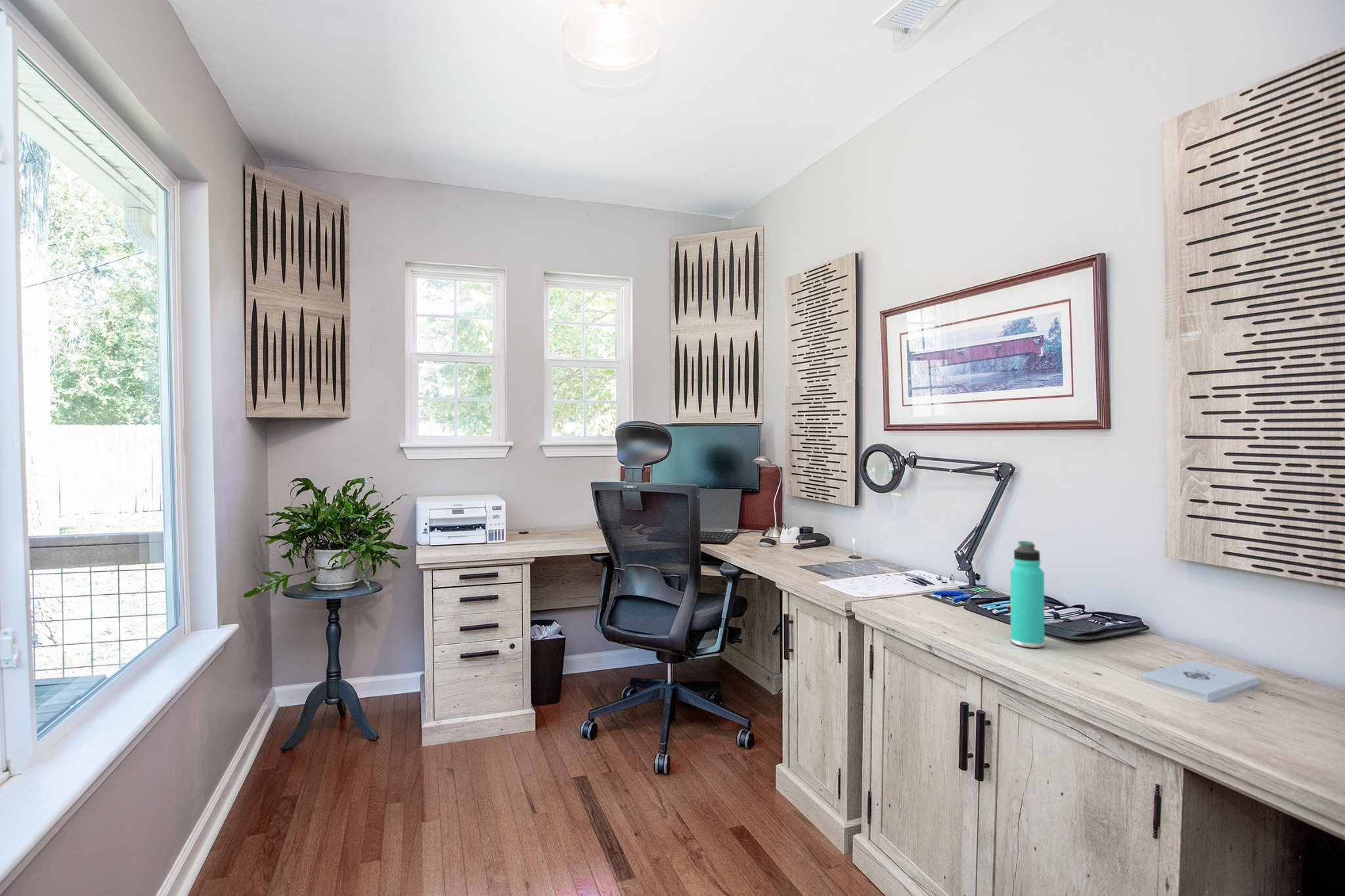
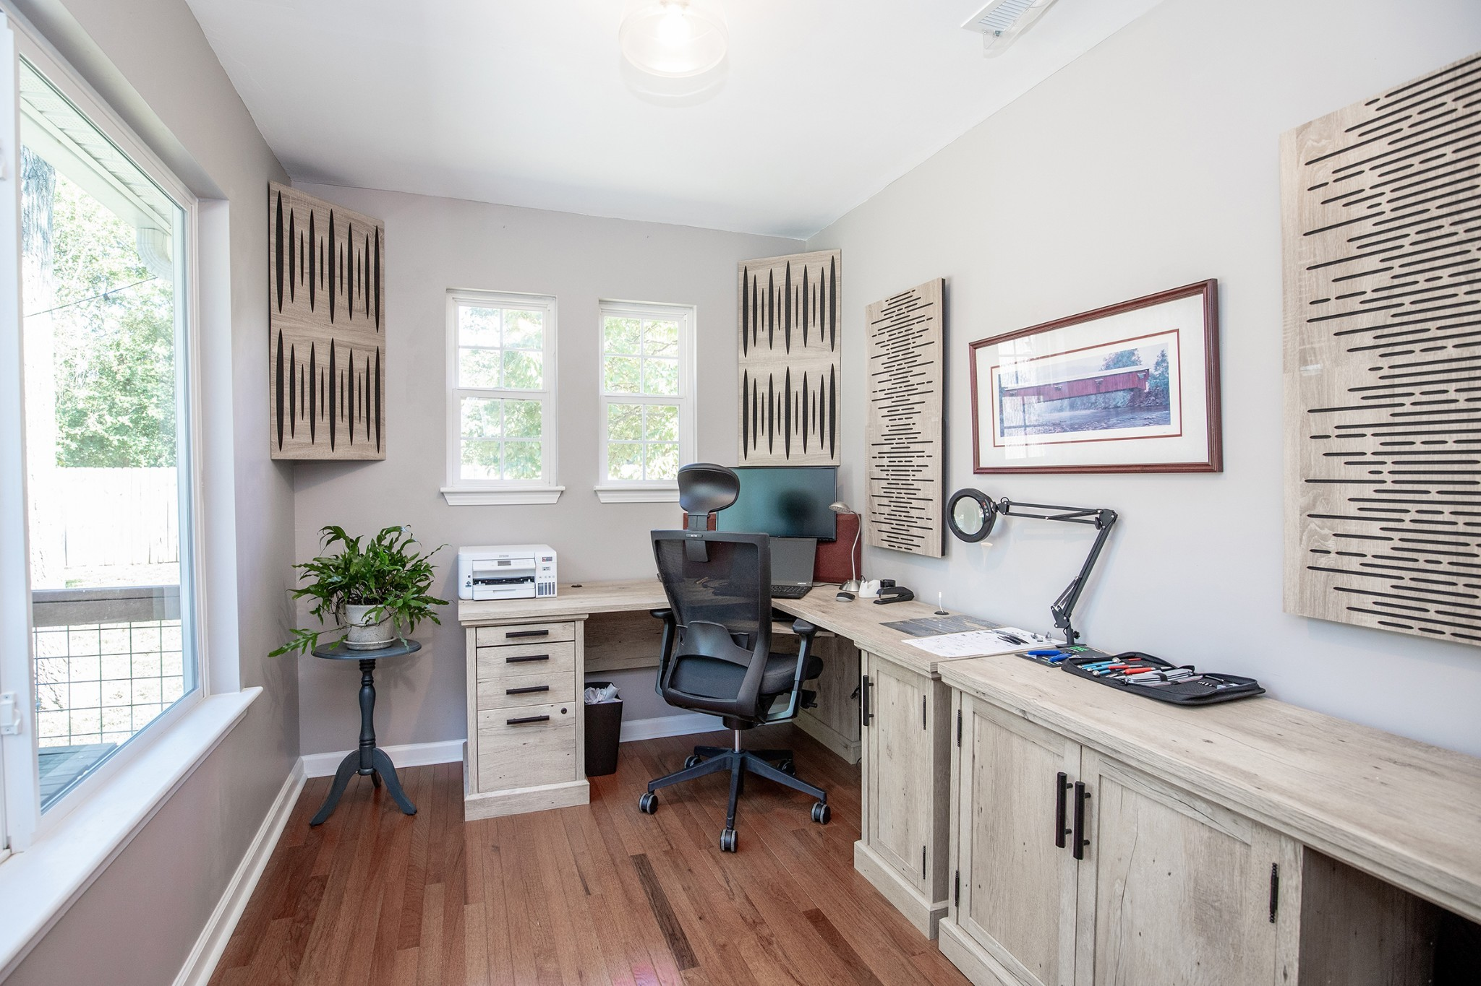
- thermos bottle (1027, 593)
- notepad (1199, 679)
